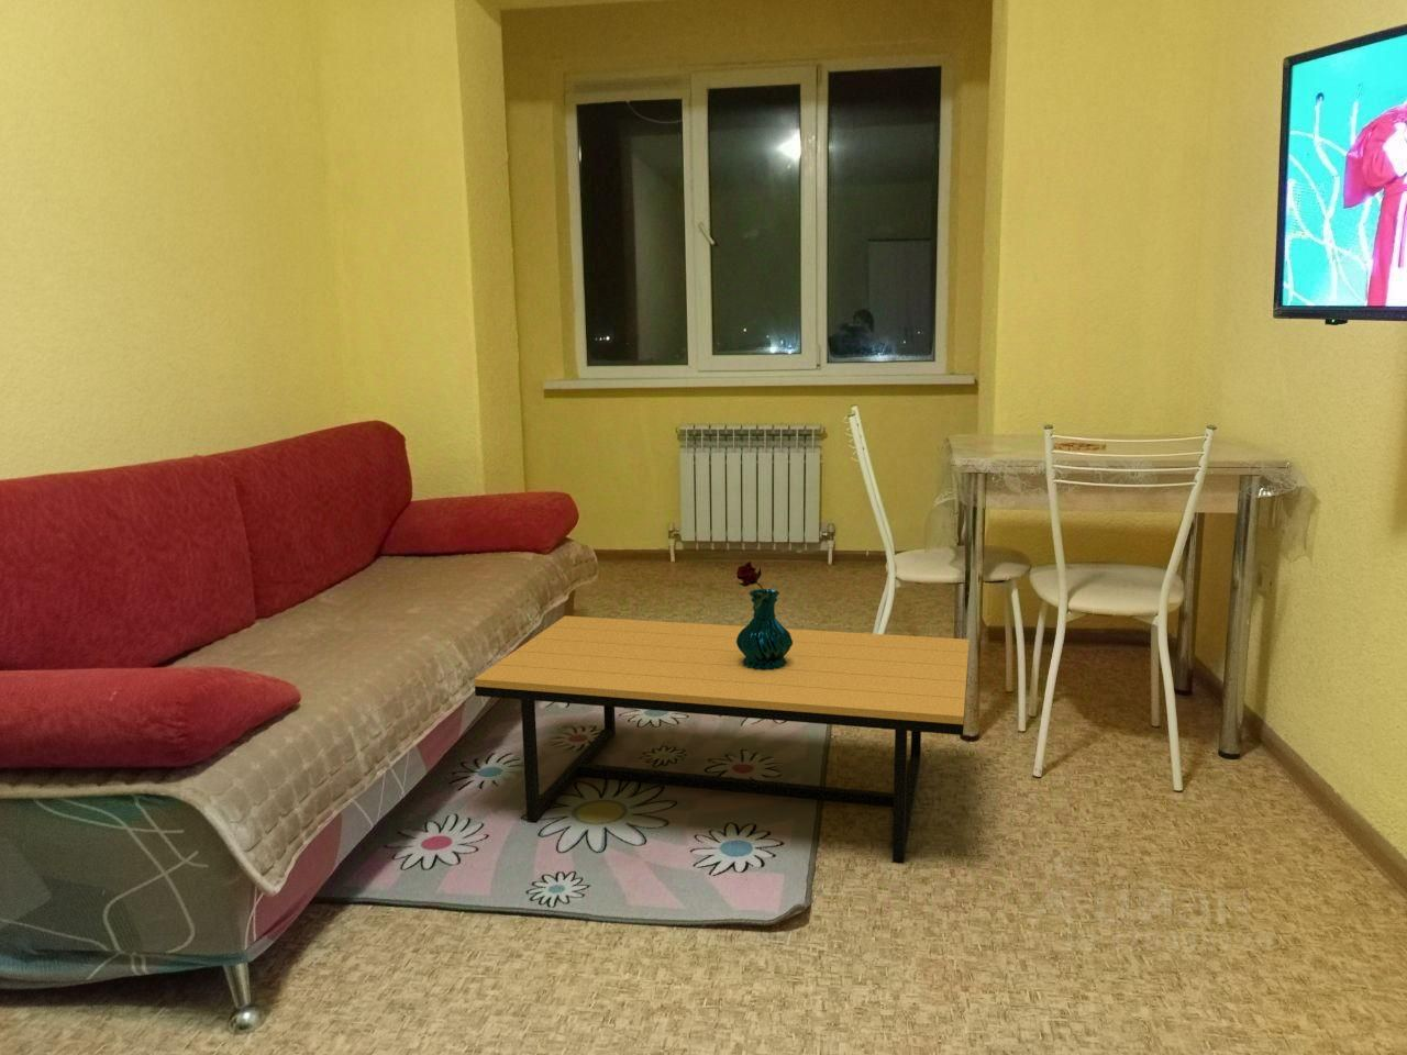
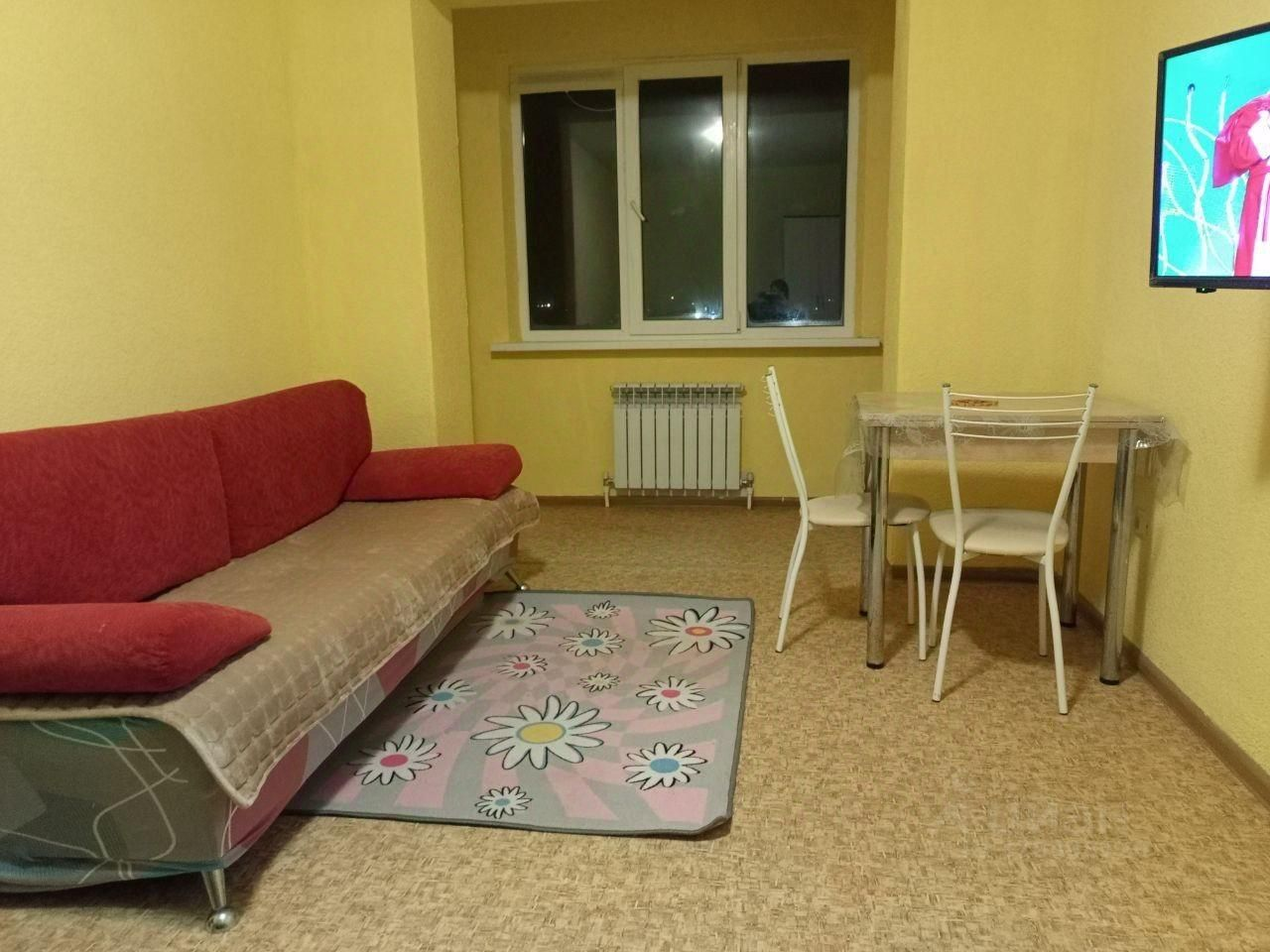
- coffee table (733, 716)
- vase (763, 612)
